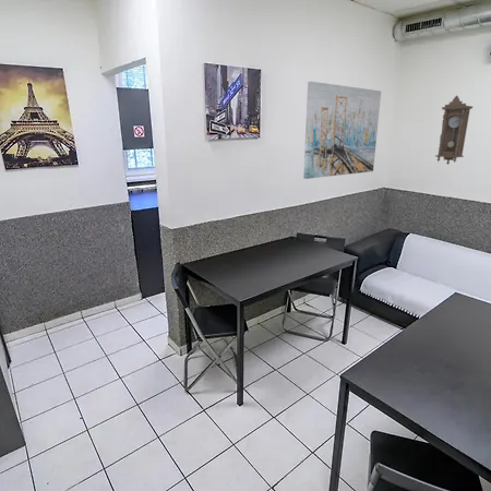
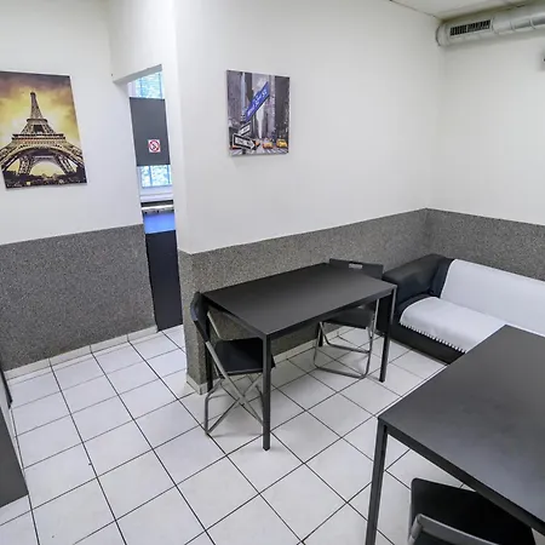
- wall art (344, 132)
- pendulum clock (453, 131)
